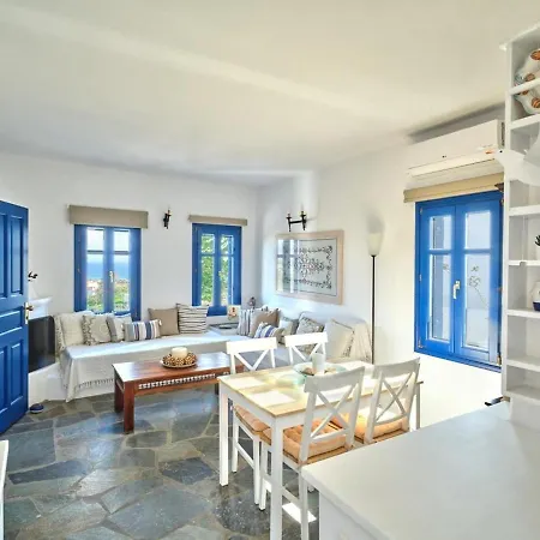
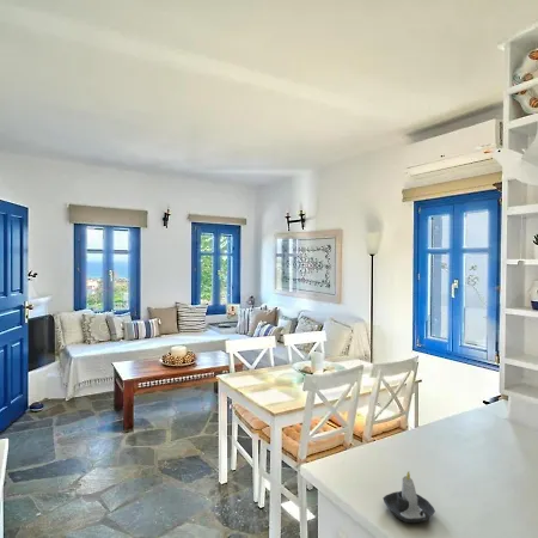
+ candle (410, 493)
